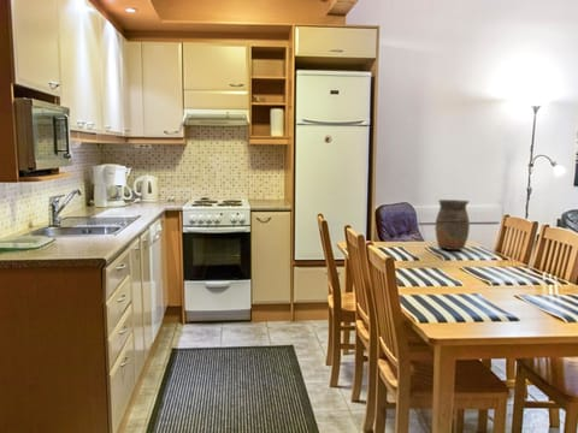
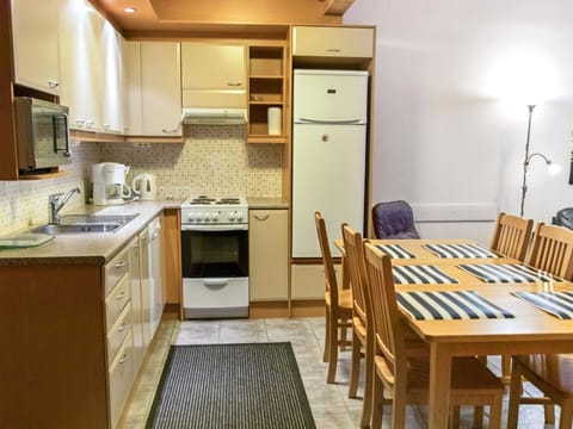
- vase (452, 225)
